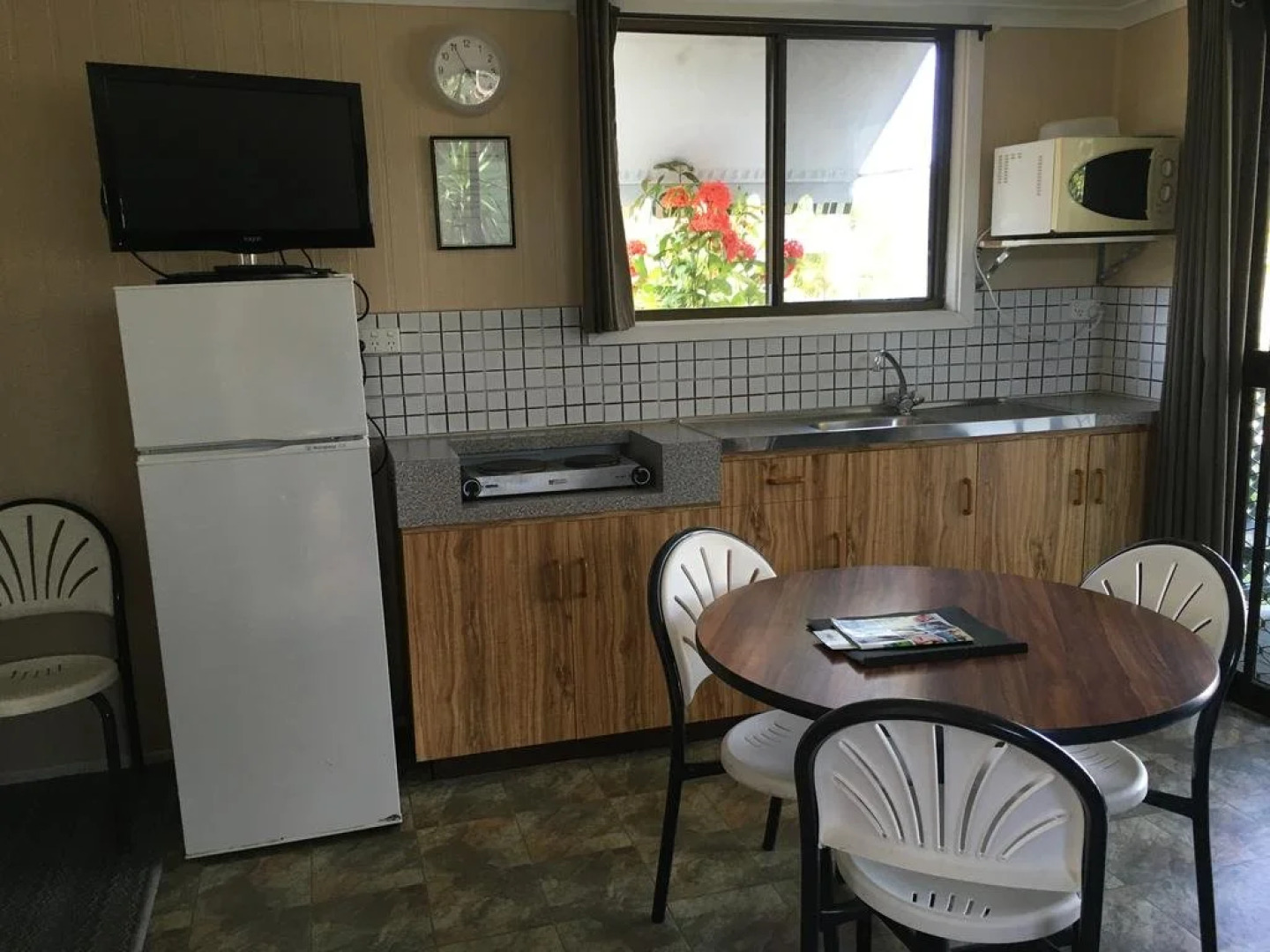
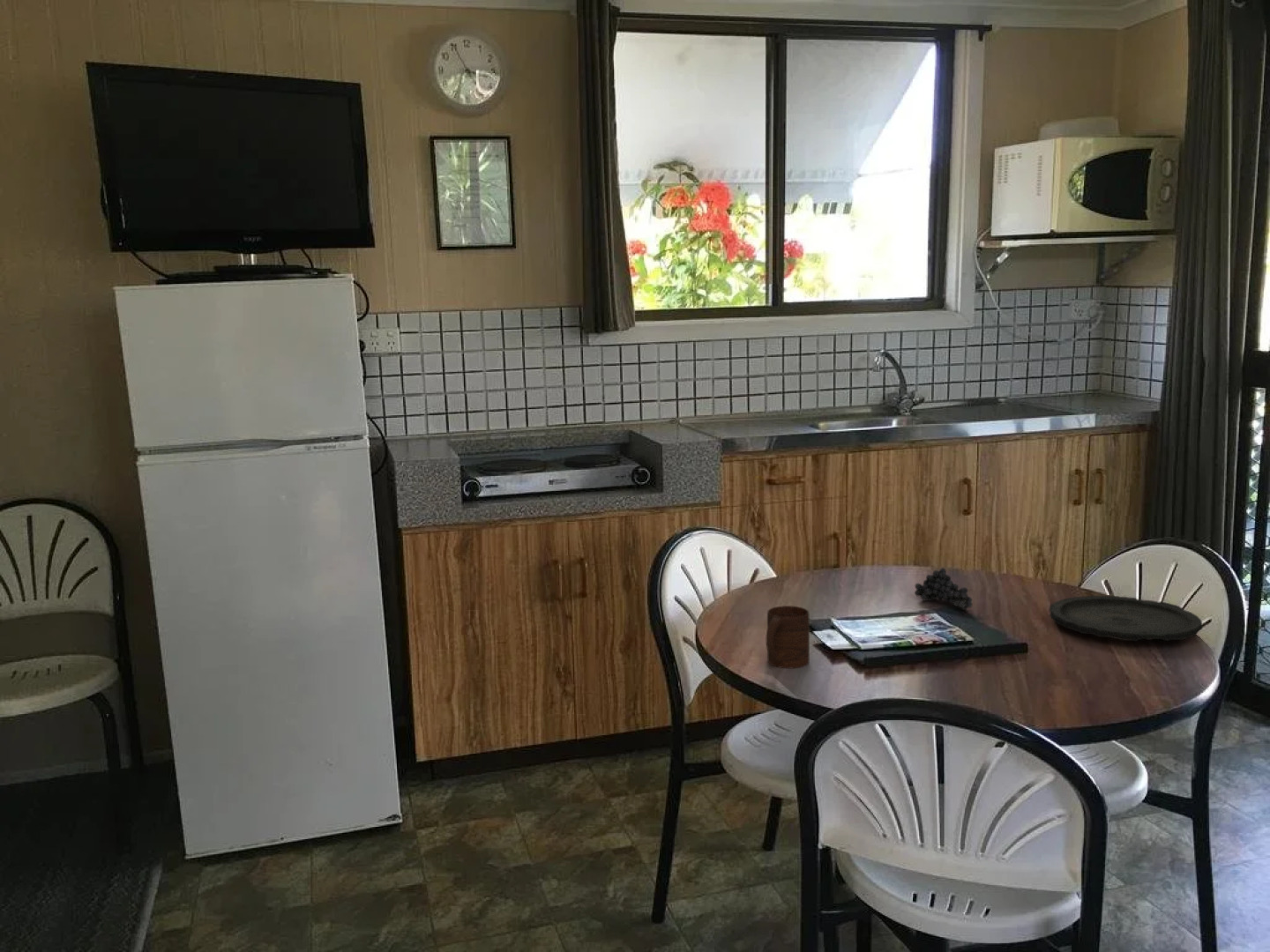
+ fruit (946, 586)
+ cup (787, 639)
+ plate (1123, 619)
